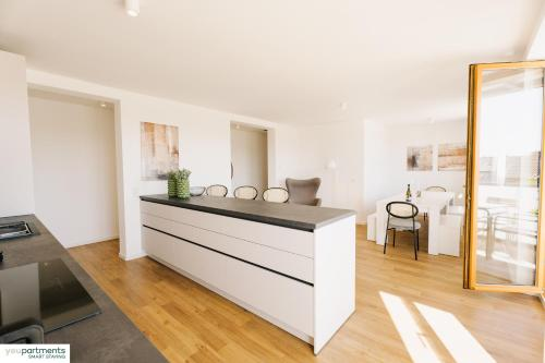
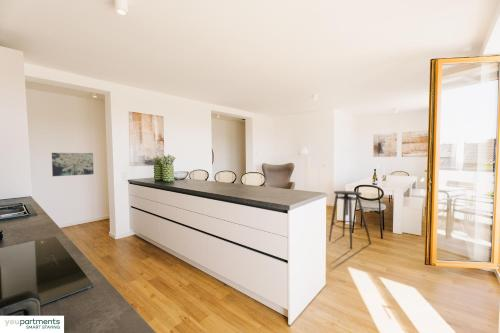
+ wall art (73, 164)
+ stool (349, 217)
